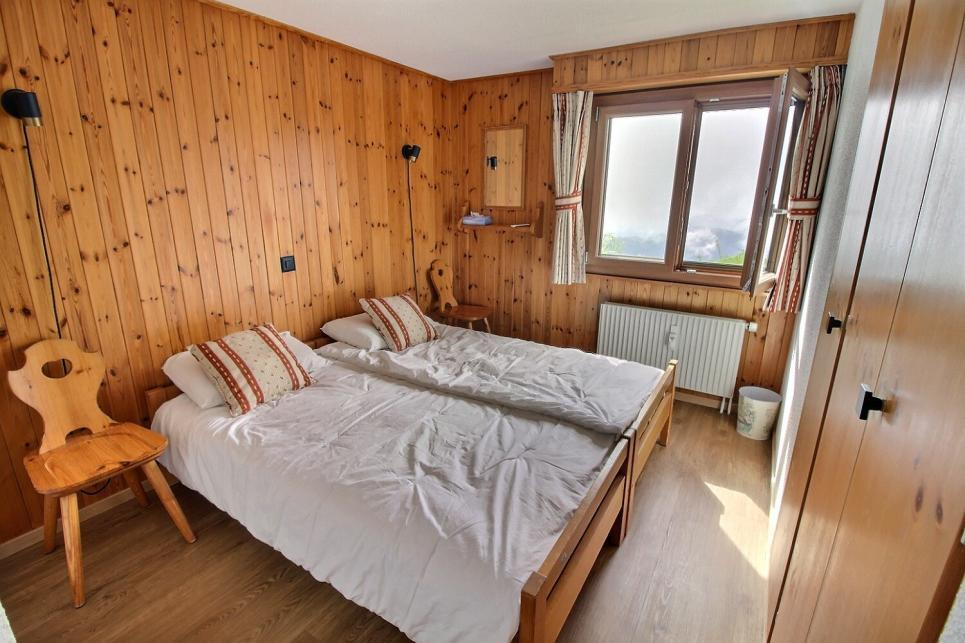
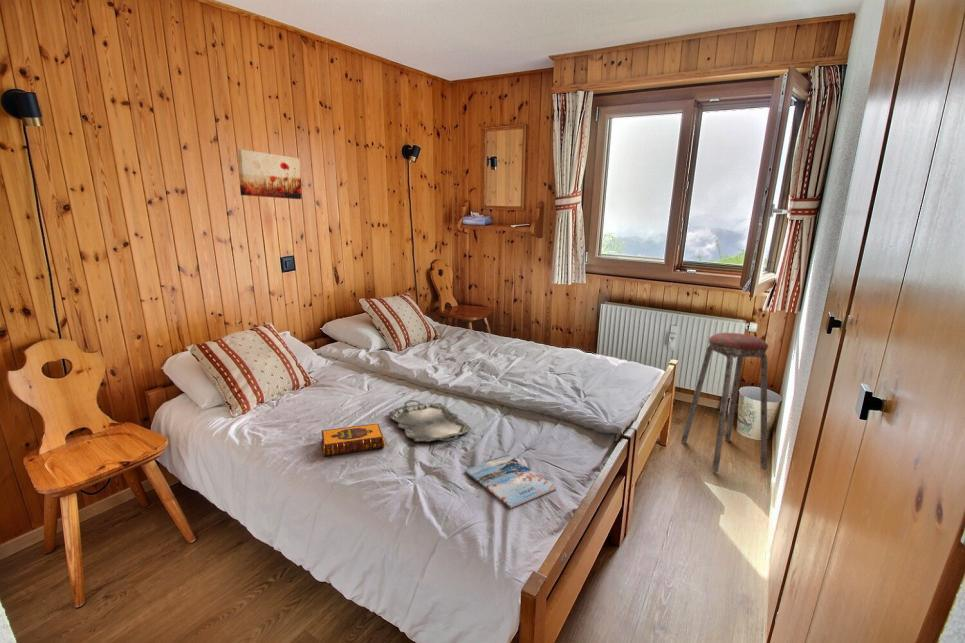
+ wall art (271, 175)
+ serving tray (428, 420)
+ hardback book (352, 439)
+ magazine (509, 478)
+ music stool (731, 397)
